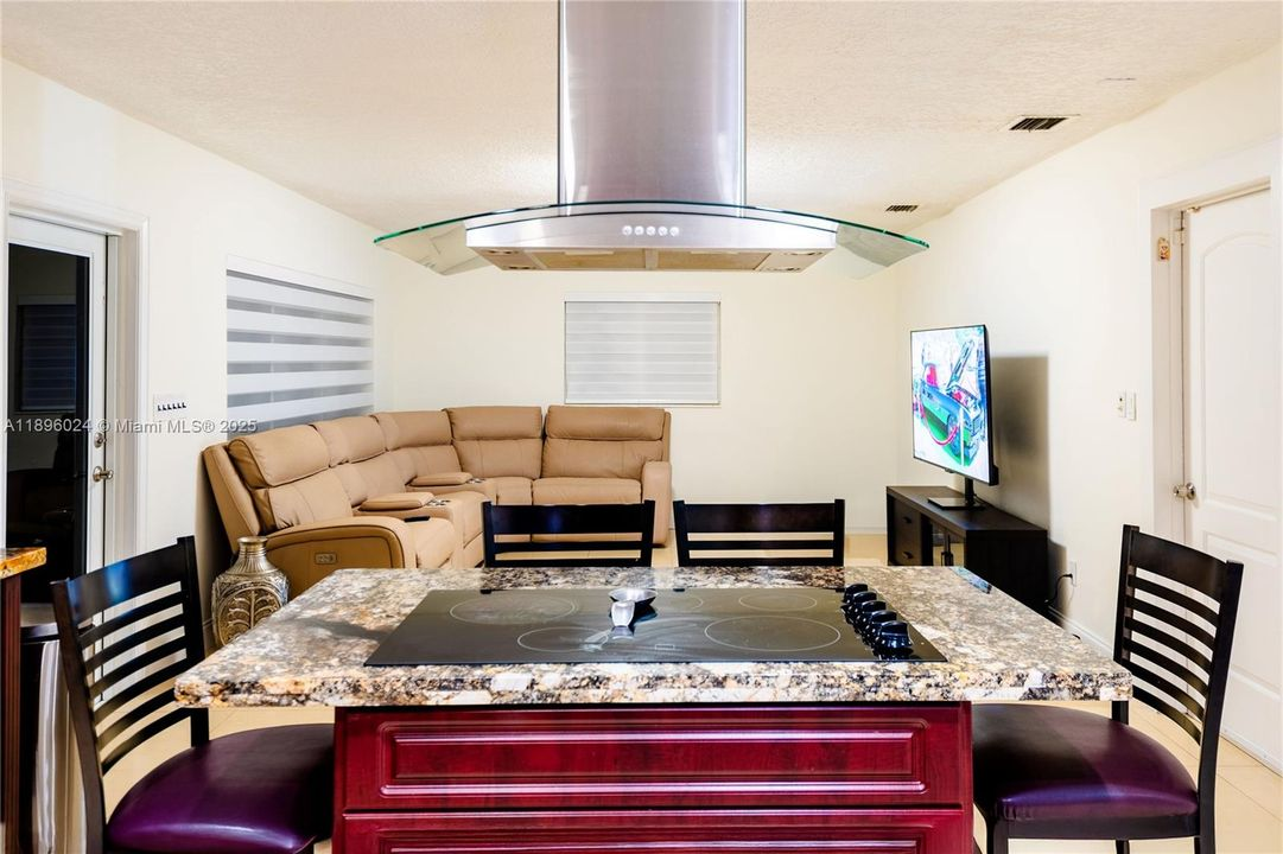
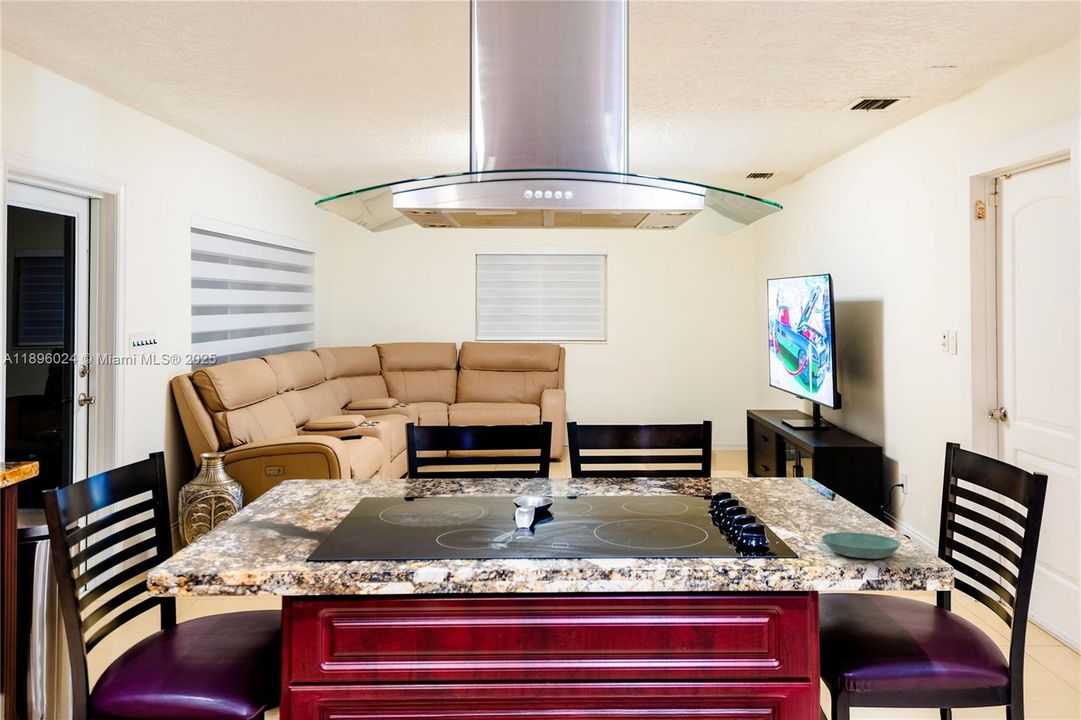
+ saucer (860, 546)
